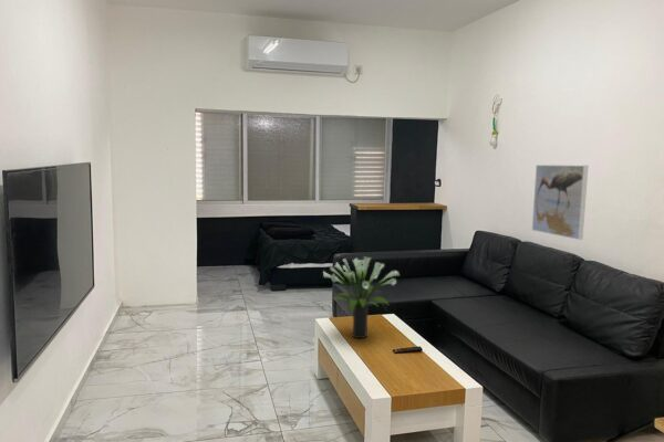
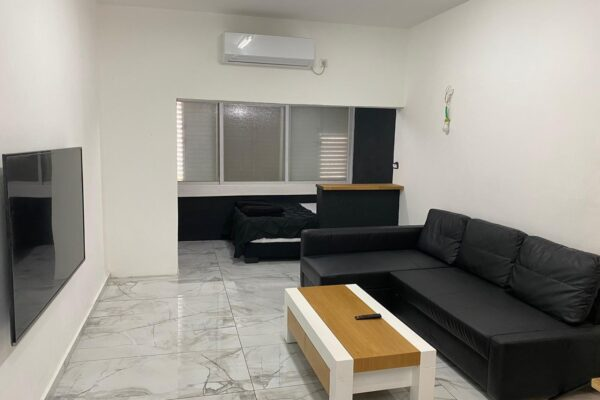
- potted plant (361, 295)
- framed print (558, 200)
